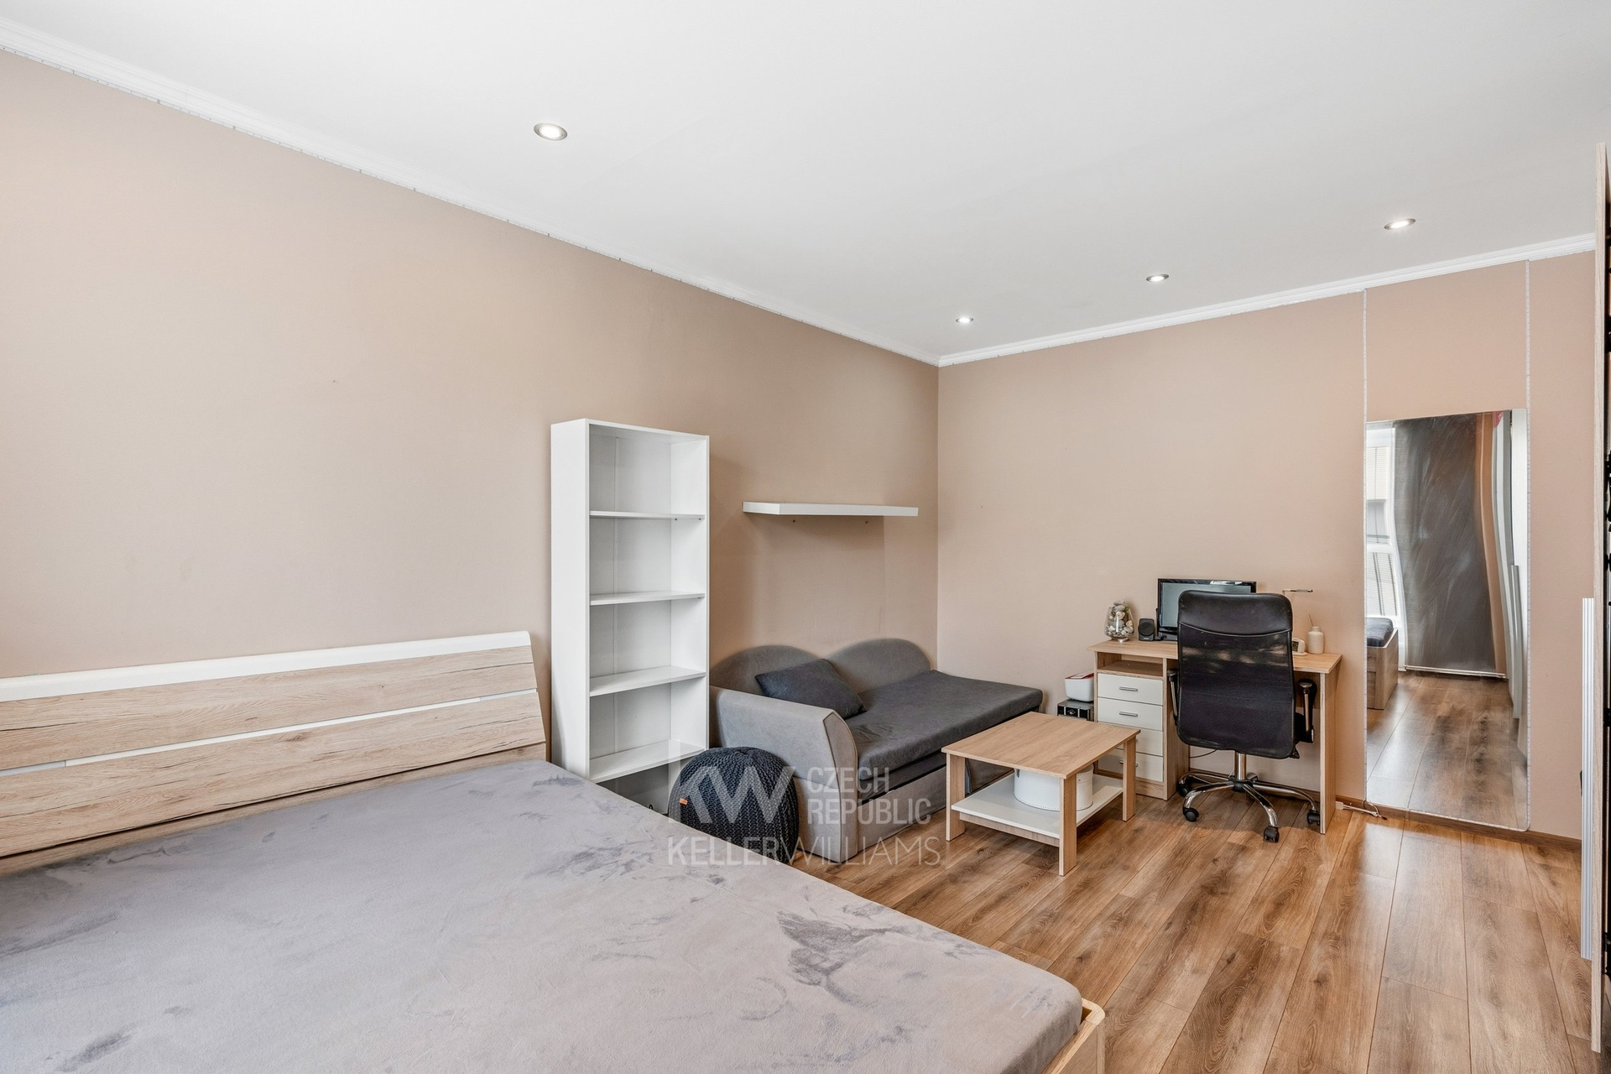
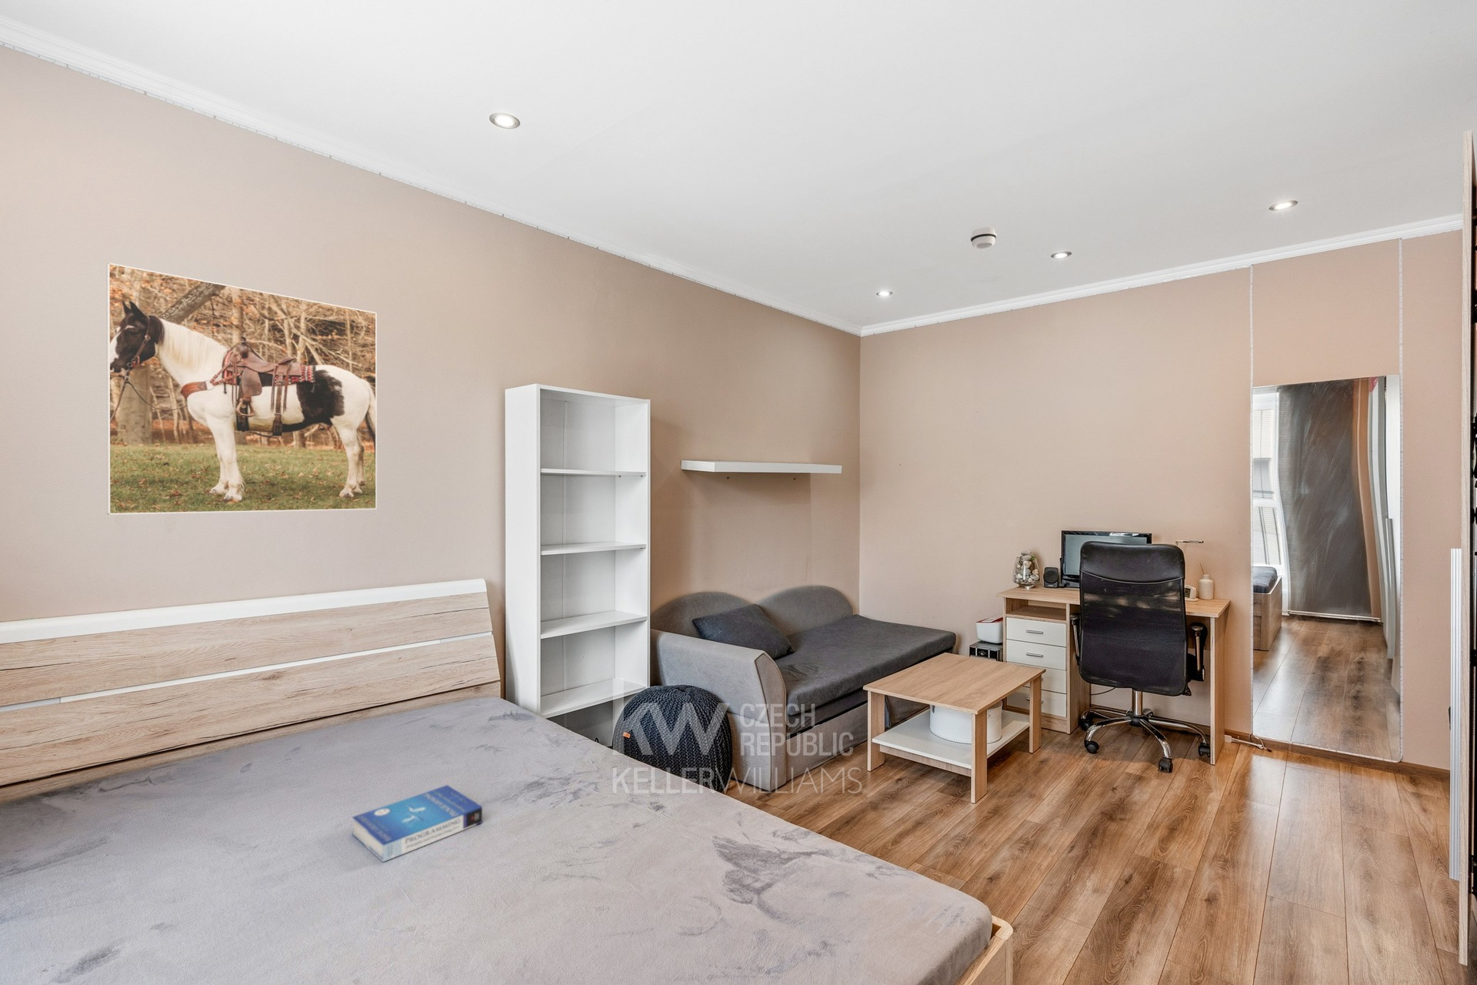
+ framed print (257, 401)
+ smoke detector (984, 237)
+ book (418, 820)
